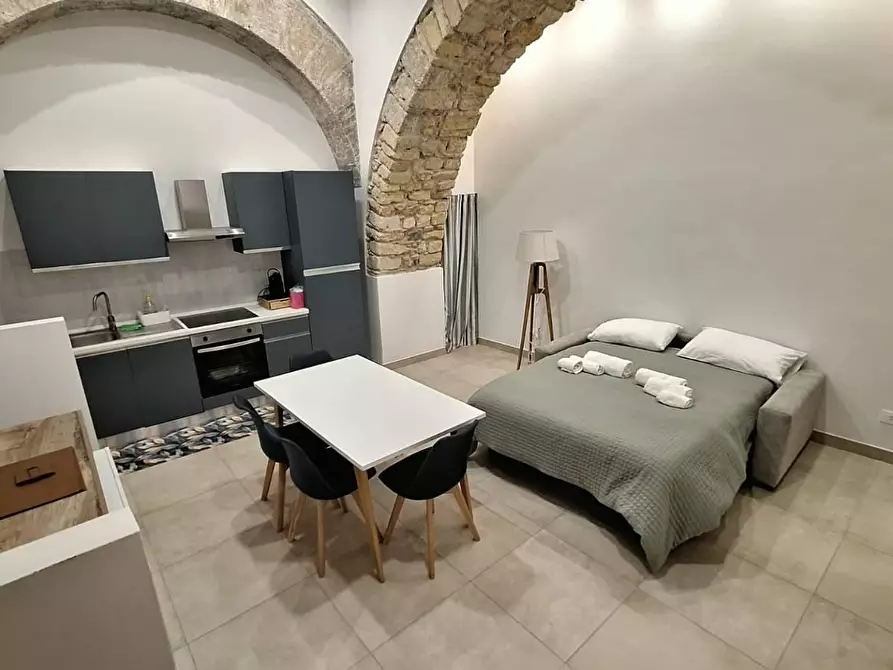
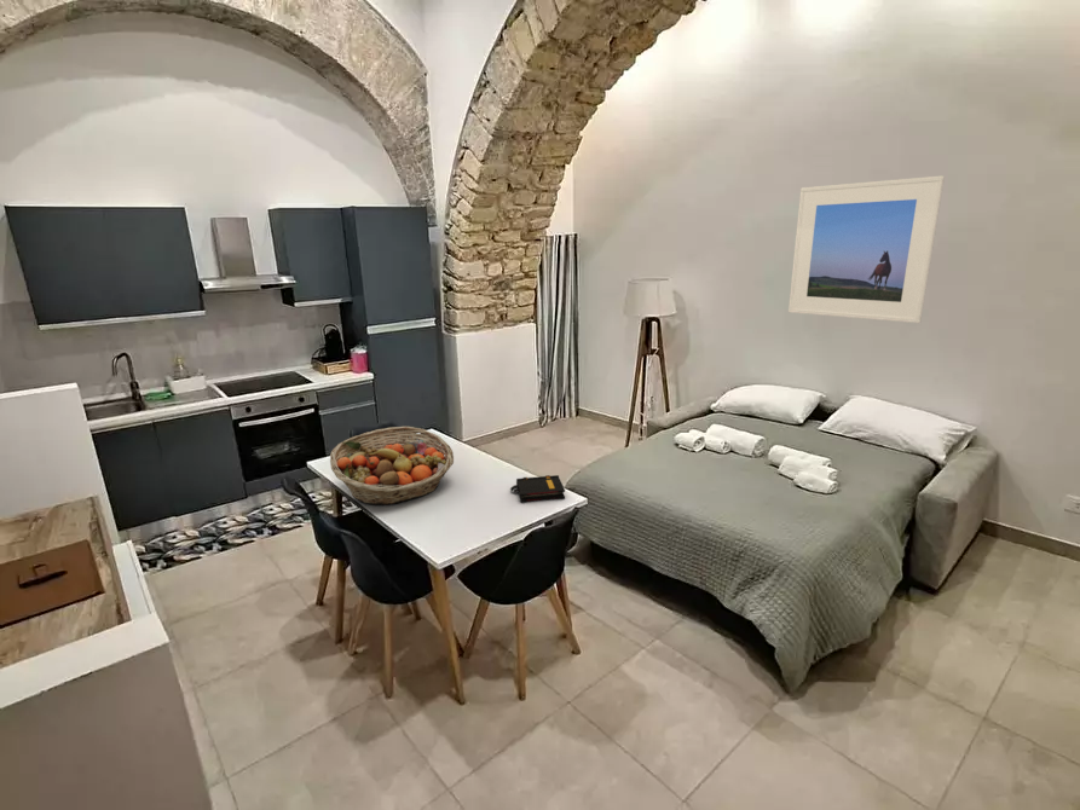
+ fruit basket (393, 464)
+ book (536, 487)
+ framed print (857, 251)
